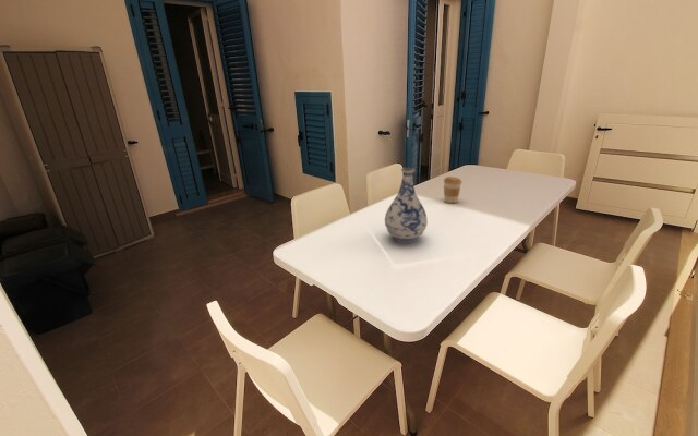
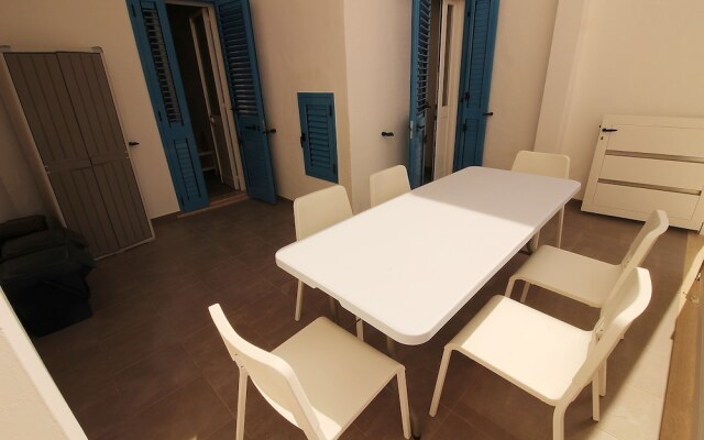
- coffee cup (452, 189)
- vase (406, 205)
